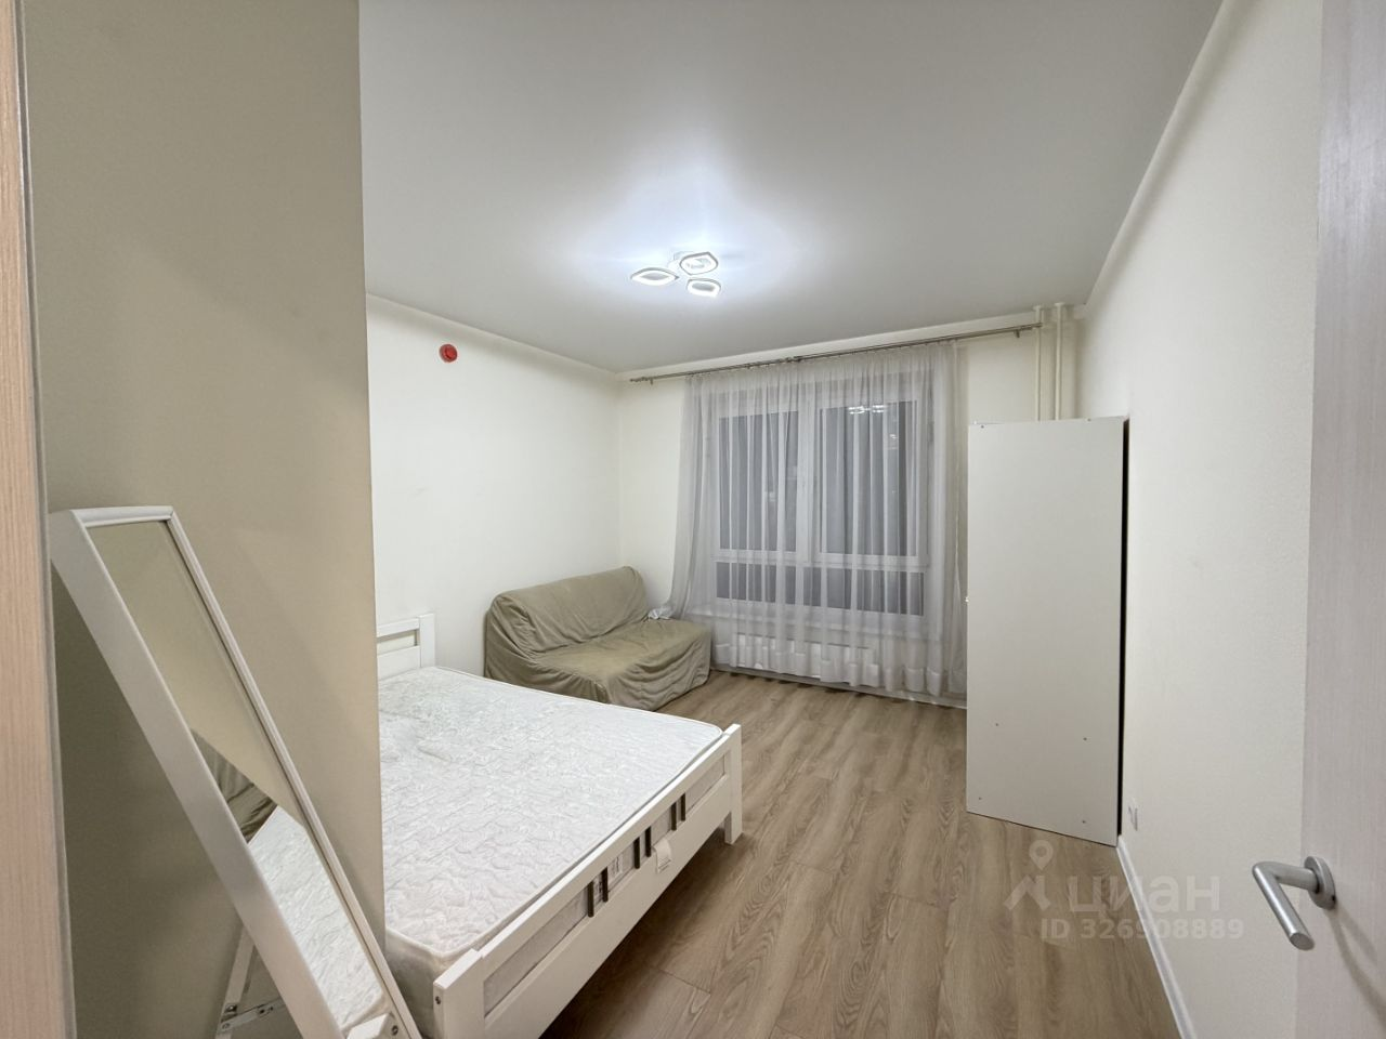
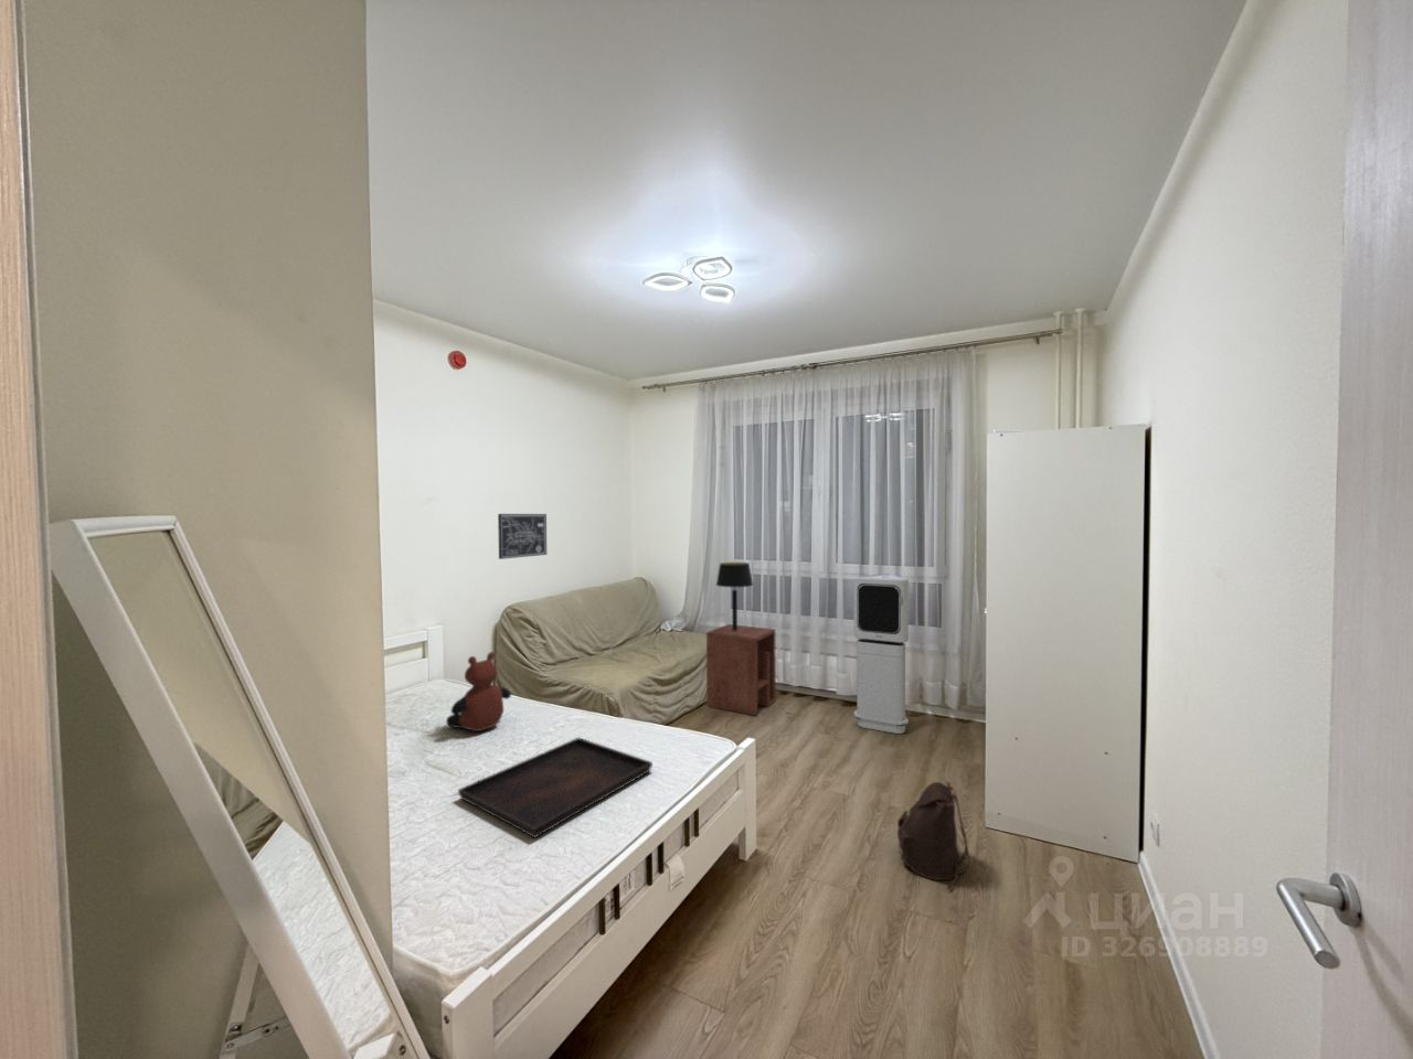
+ air purifier (883, 649)
+ backpack (931, 821)
+ side table (741, 666)
+ teddy bear (475, 690)
+ wall art (523, 535)
+ table lamp (734, 596)
+ serving tray (560, 780)
